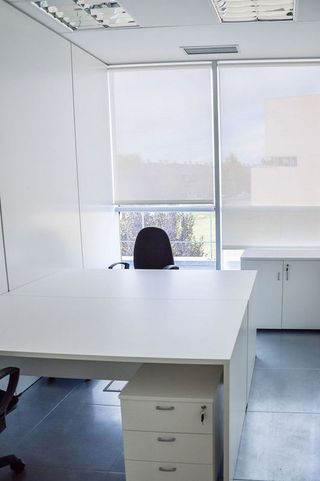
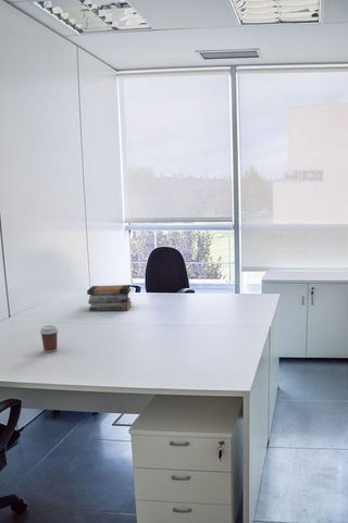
+ coffee cup (49, 338)
+ book stack (109, 298)
